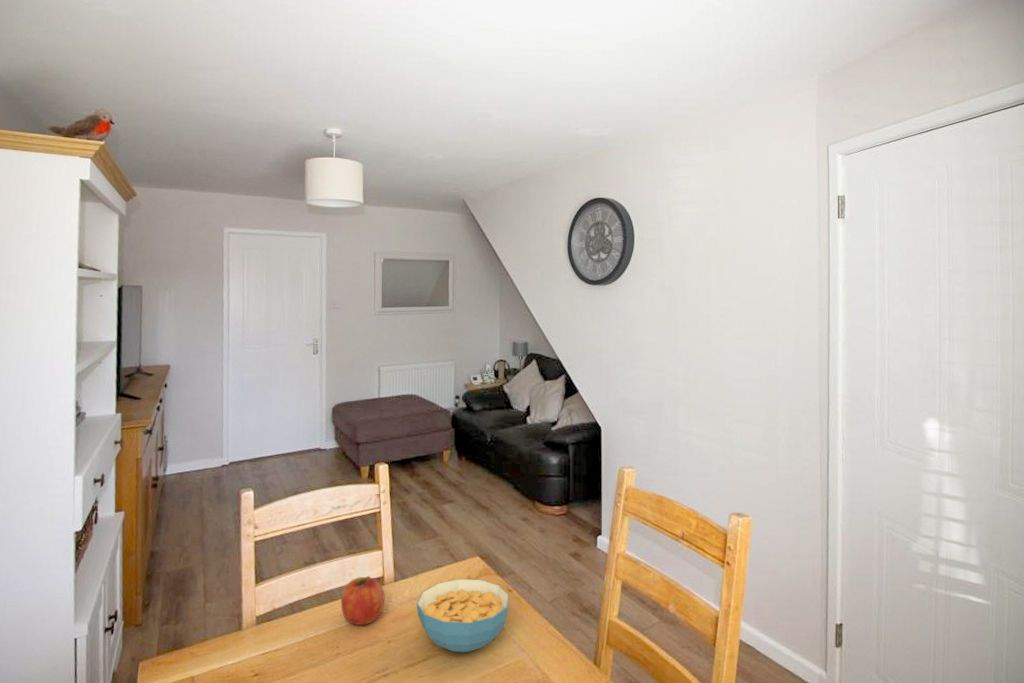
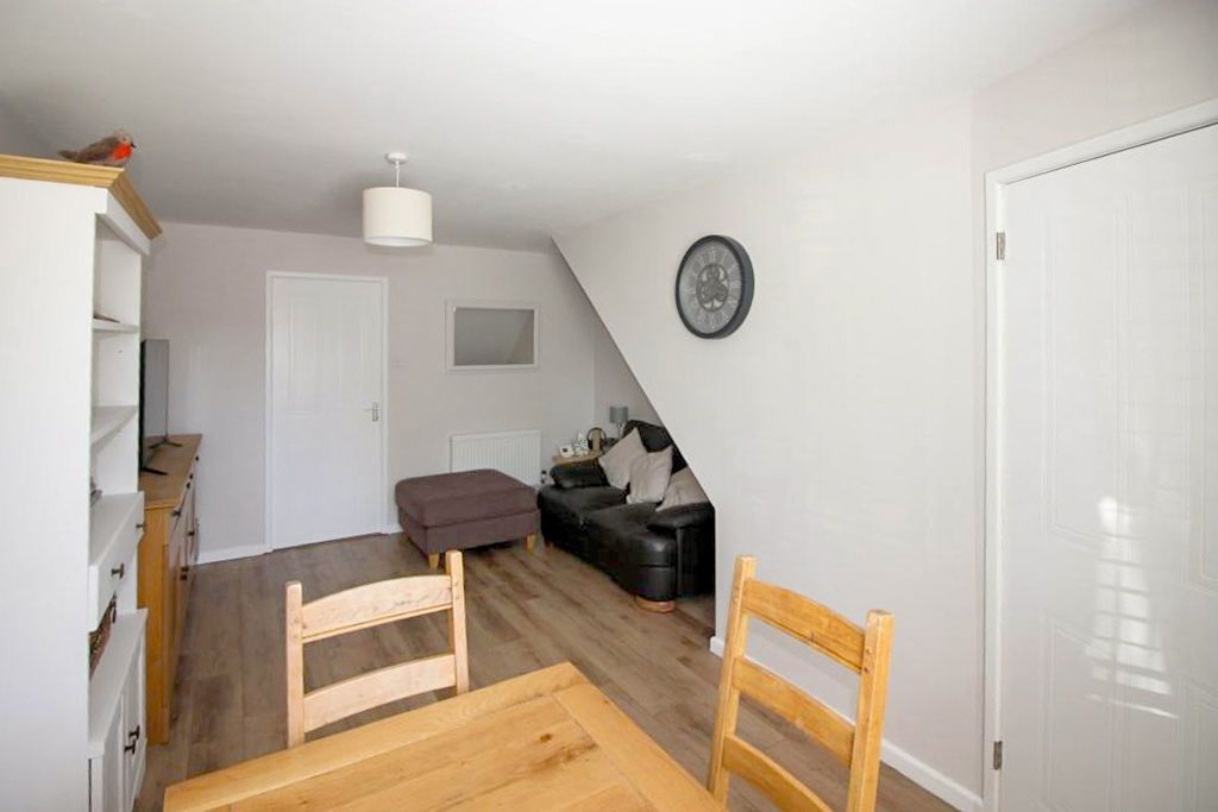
- fruit (362, 597)
- cereal bowl (463, 621)
